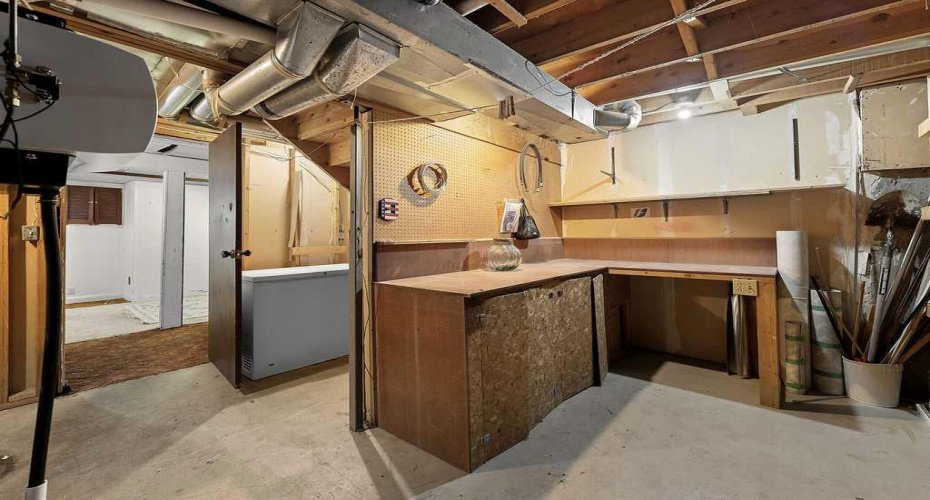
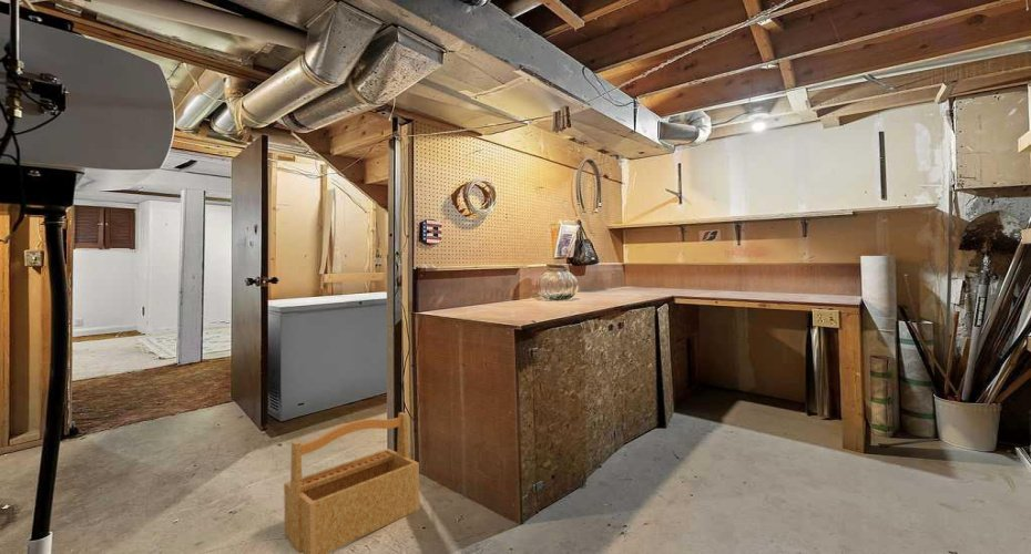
+ toolbox (355, 471)
